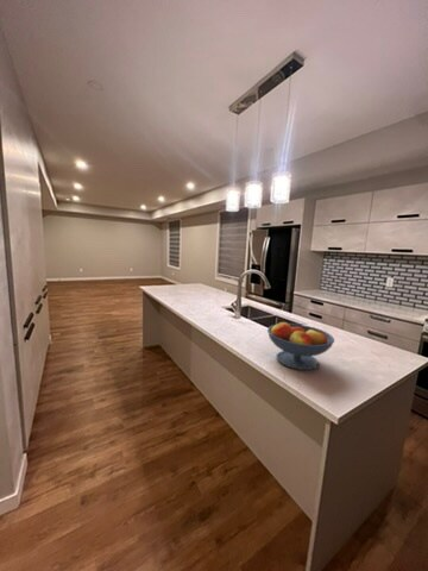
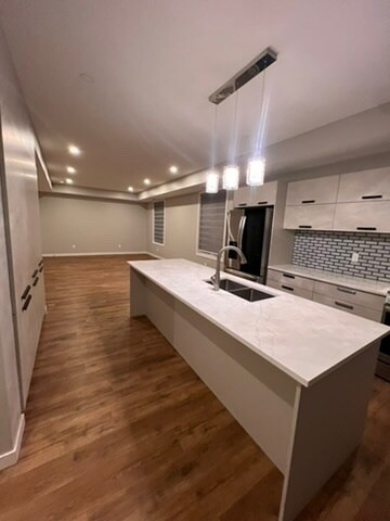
- fruit bowl (298, 341)
